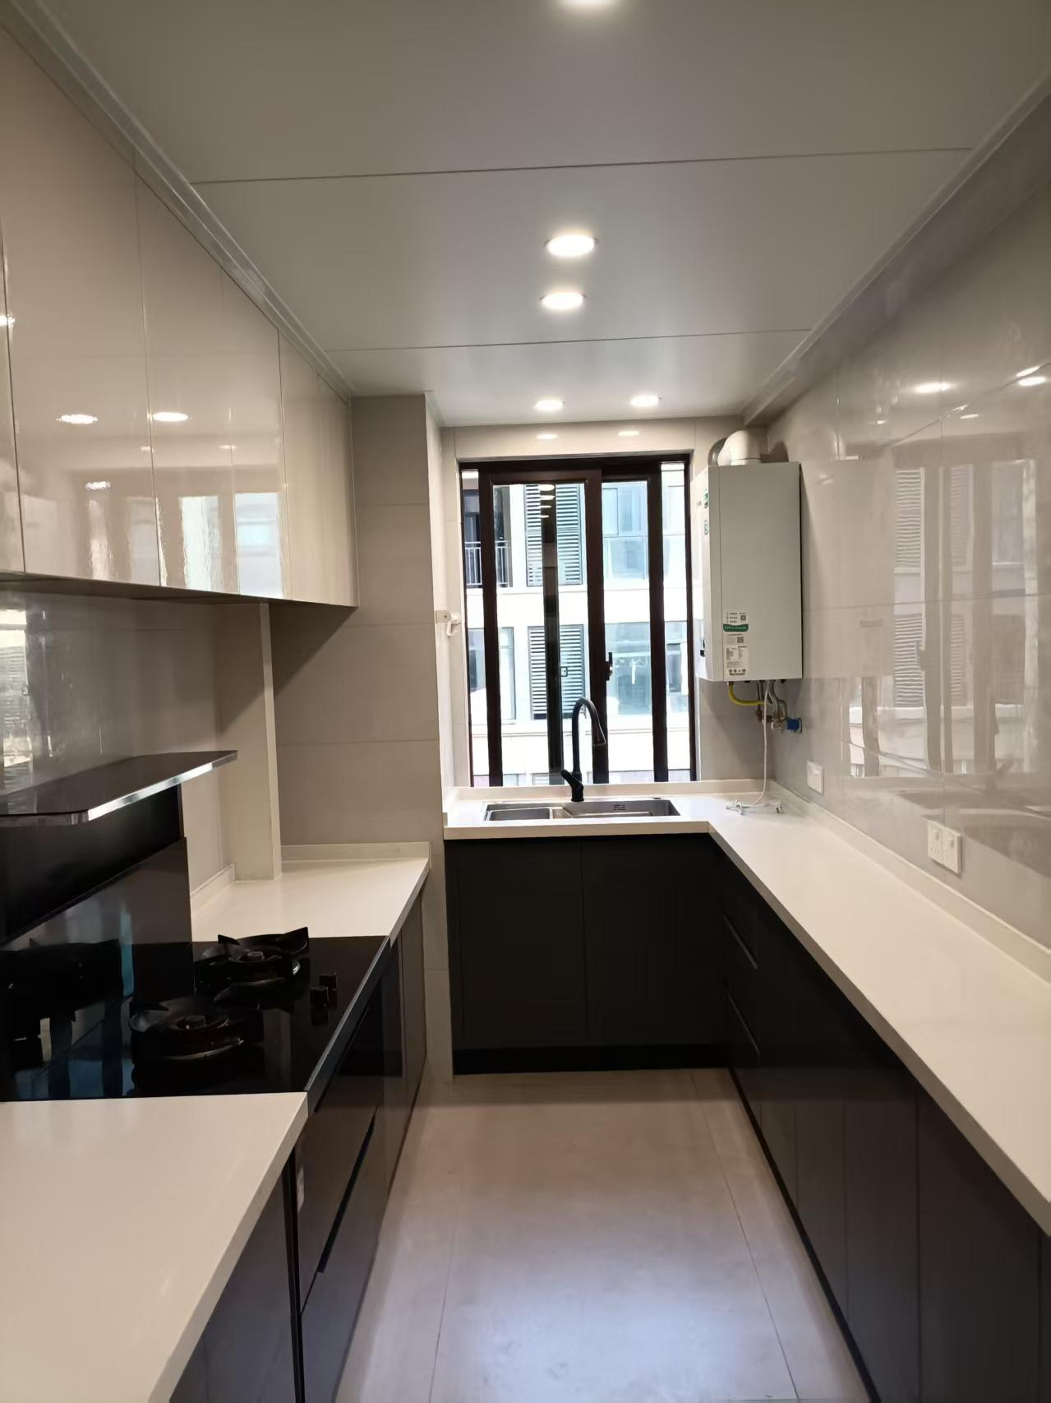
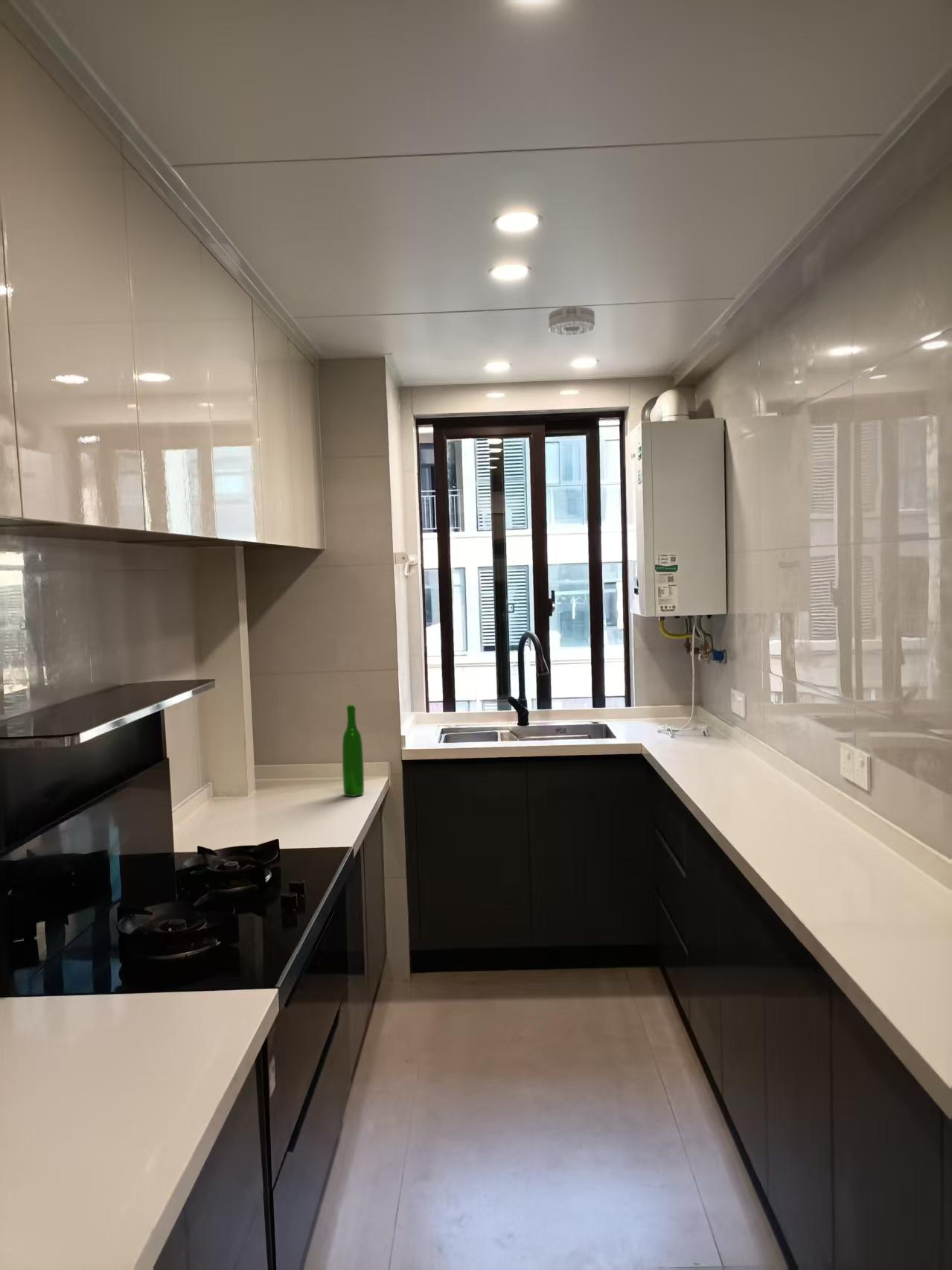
+ smoke detector (572, 320)
+ wine bottle (352, 750)
